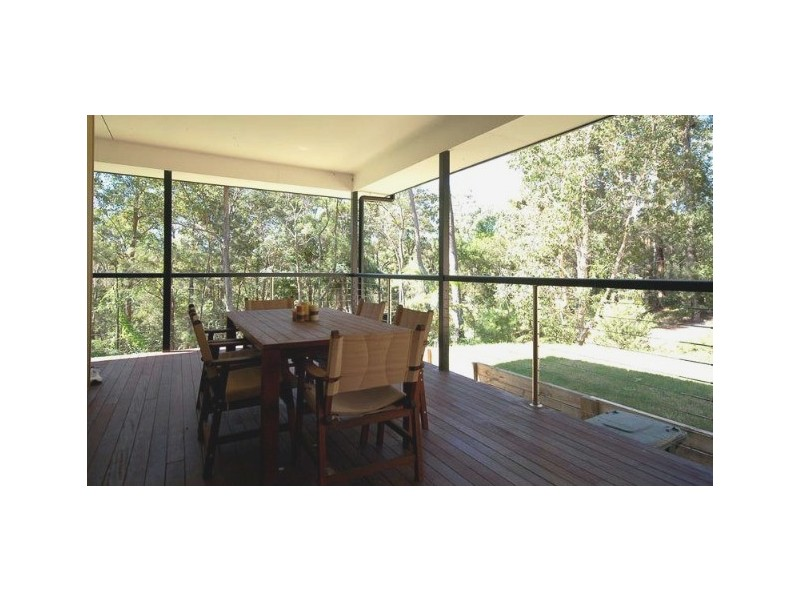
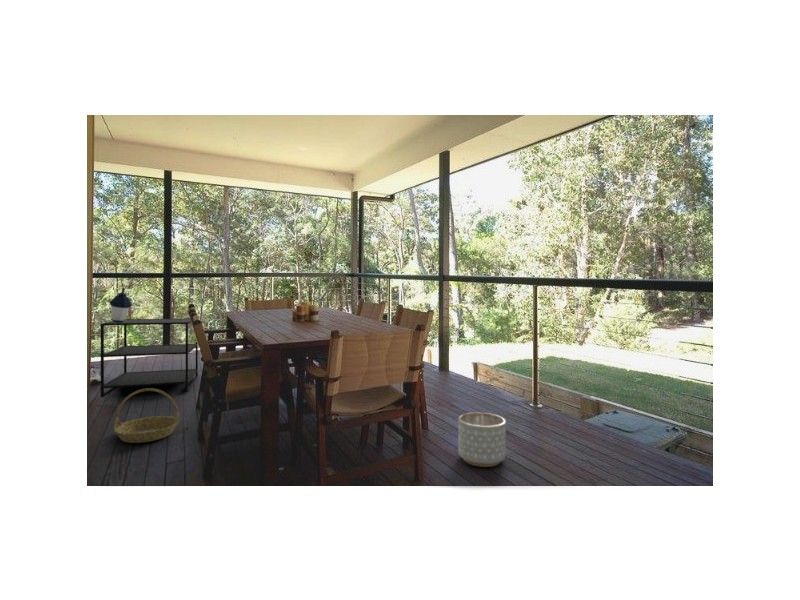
+ basket (147, 417)
+ lantern (120, 304)
+ planter (481, 439)
+ side table (154, 353)
